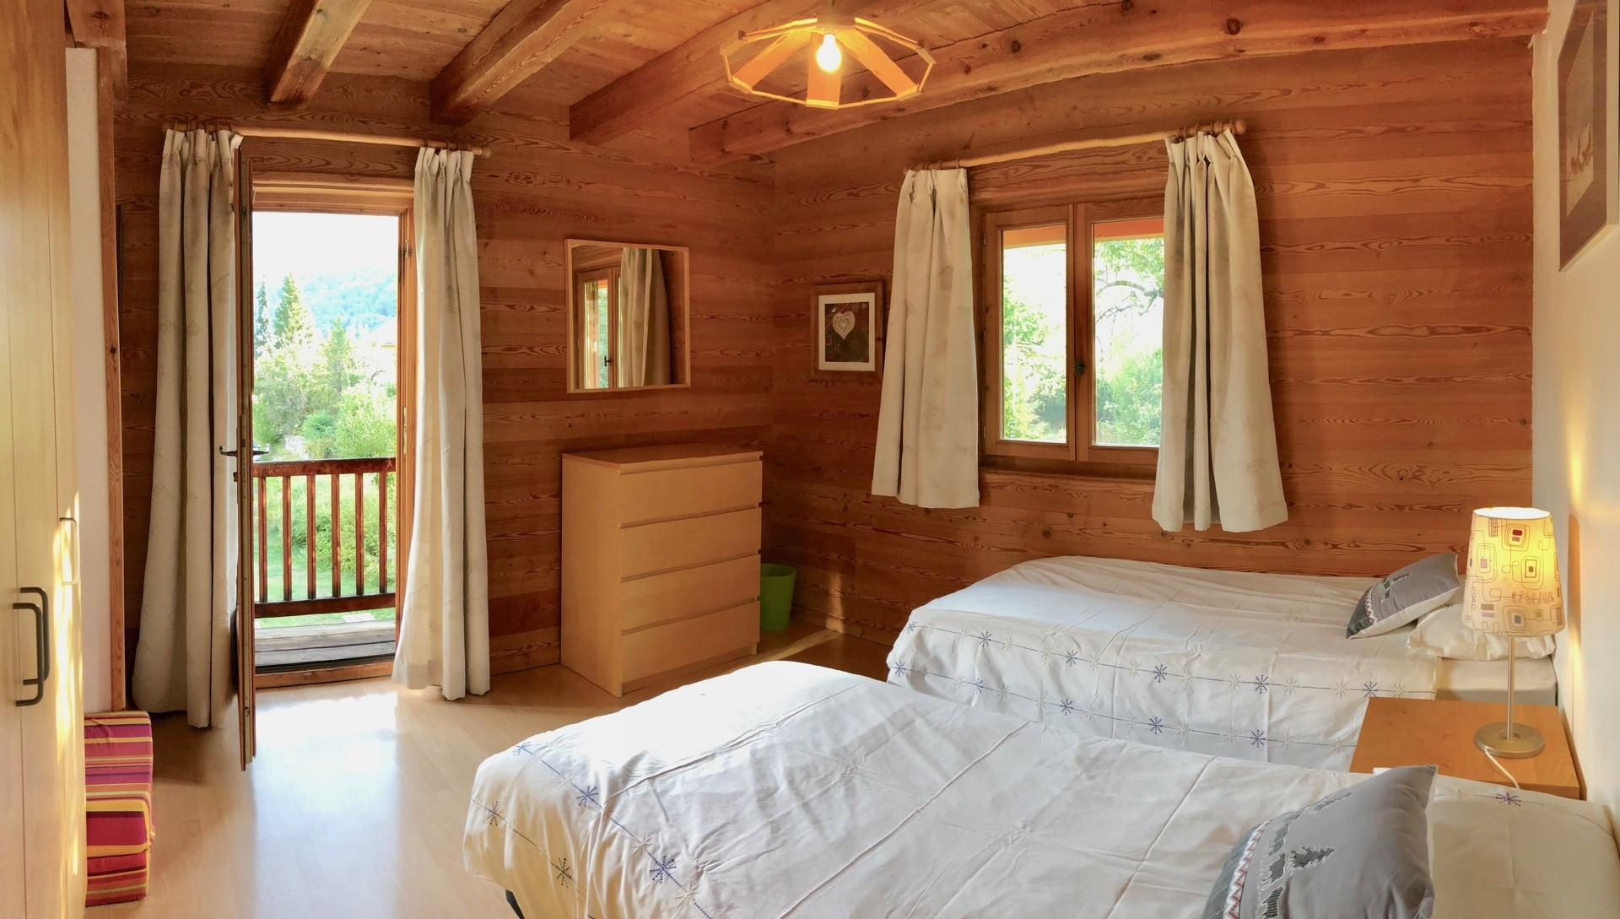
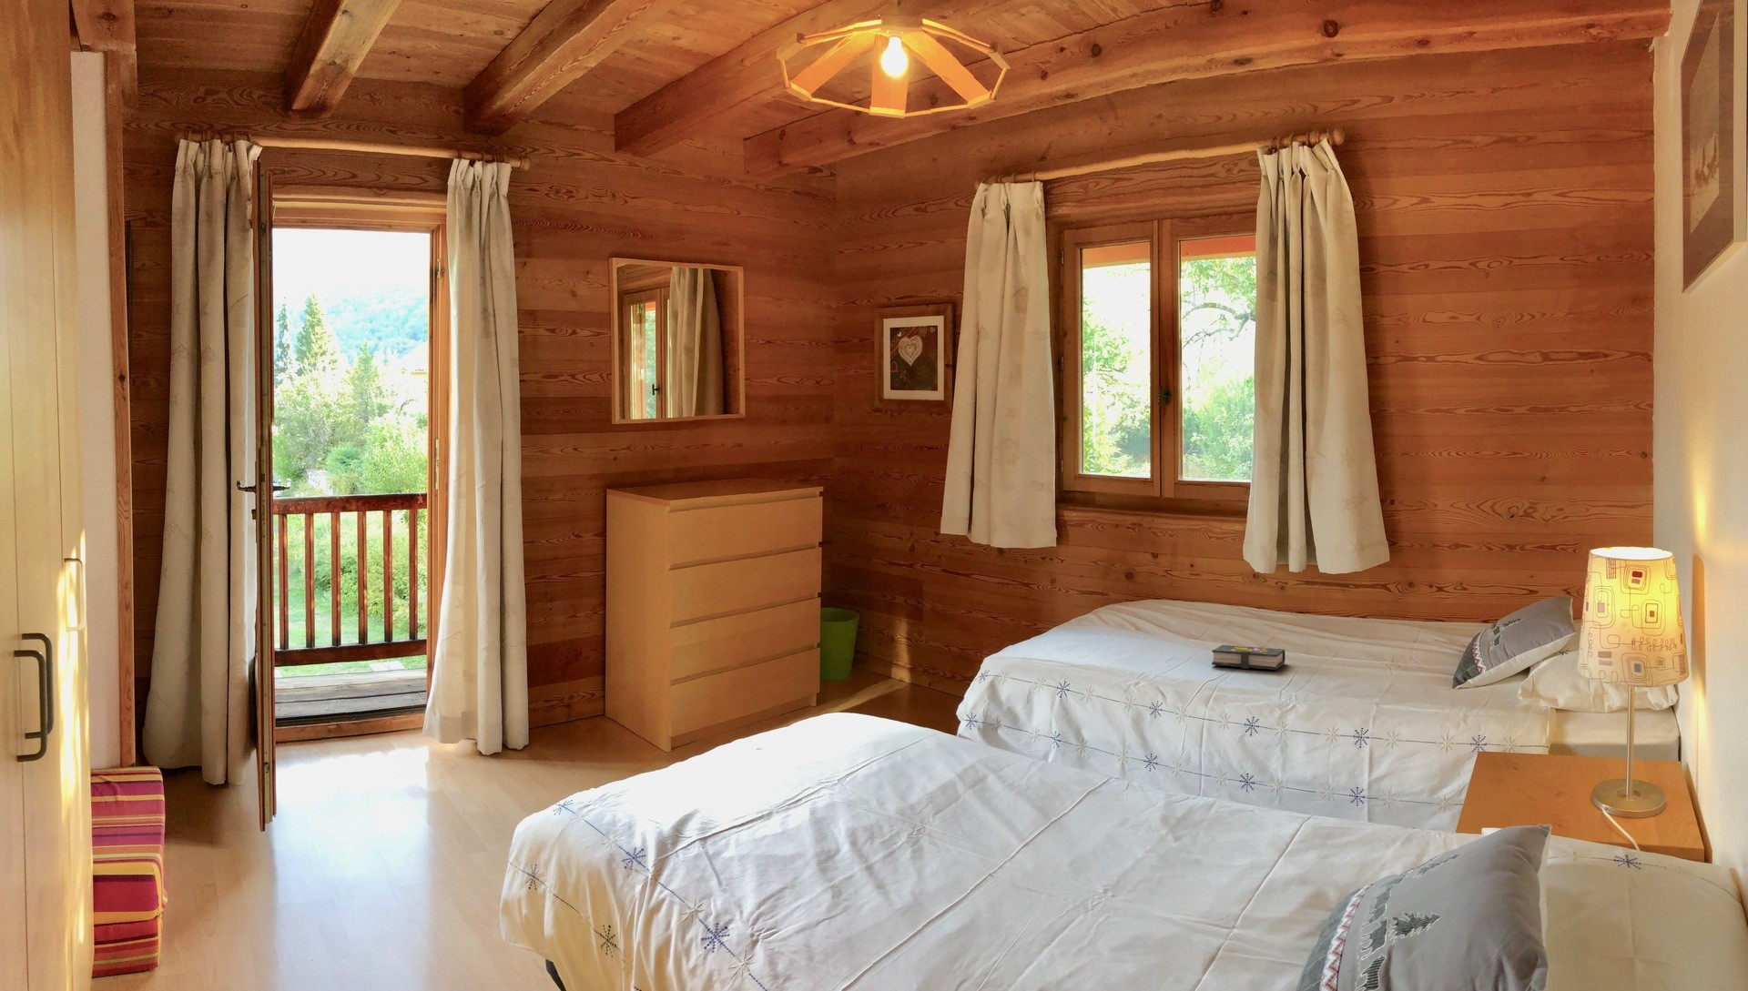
+ book (1249, 656)
